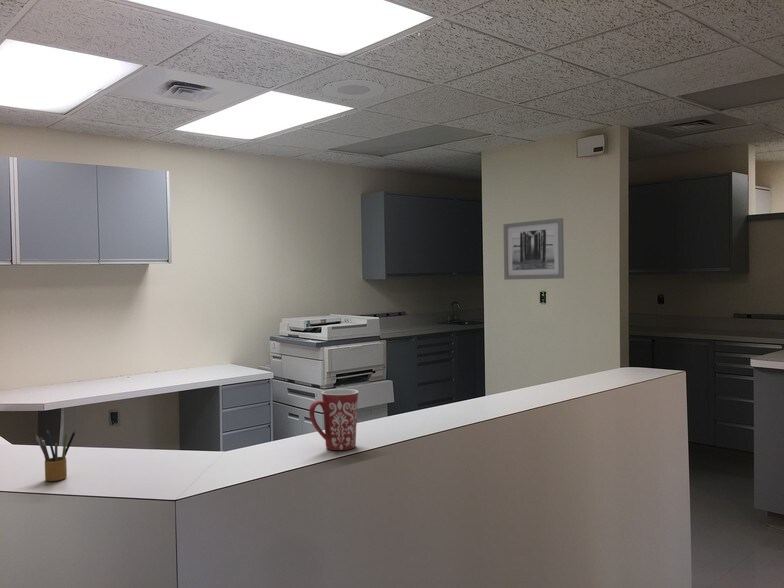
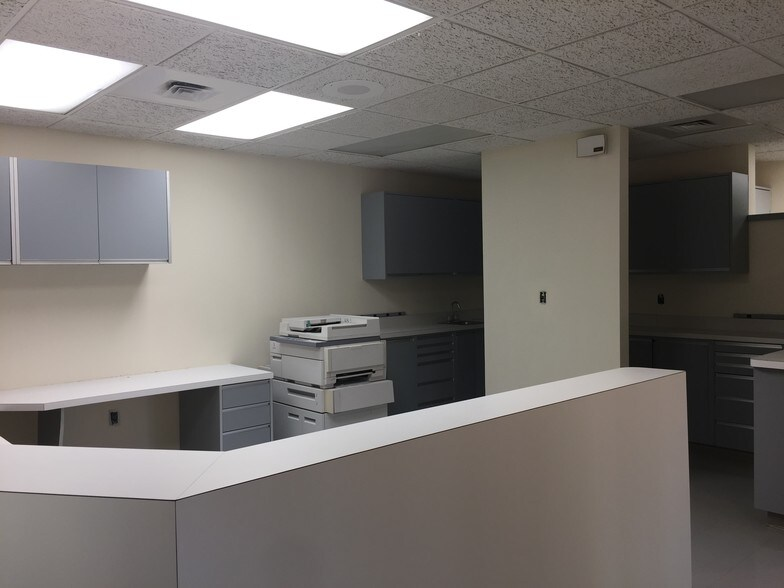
- wall art (532, 250)
- mug (333, 419)
- pencil box (56, 454)
